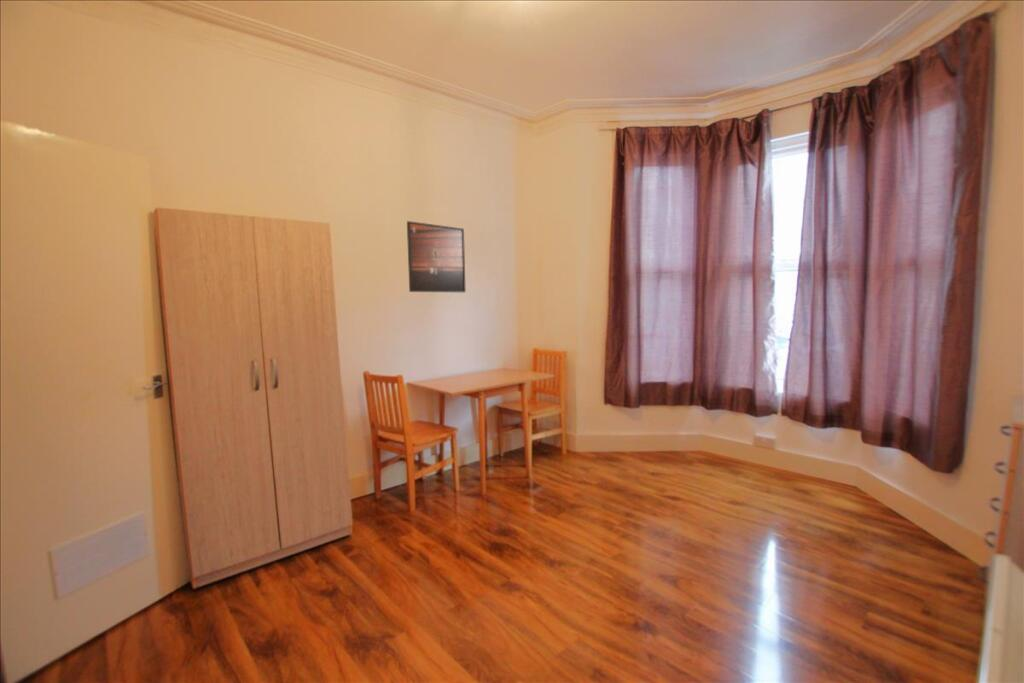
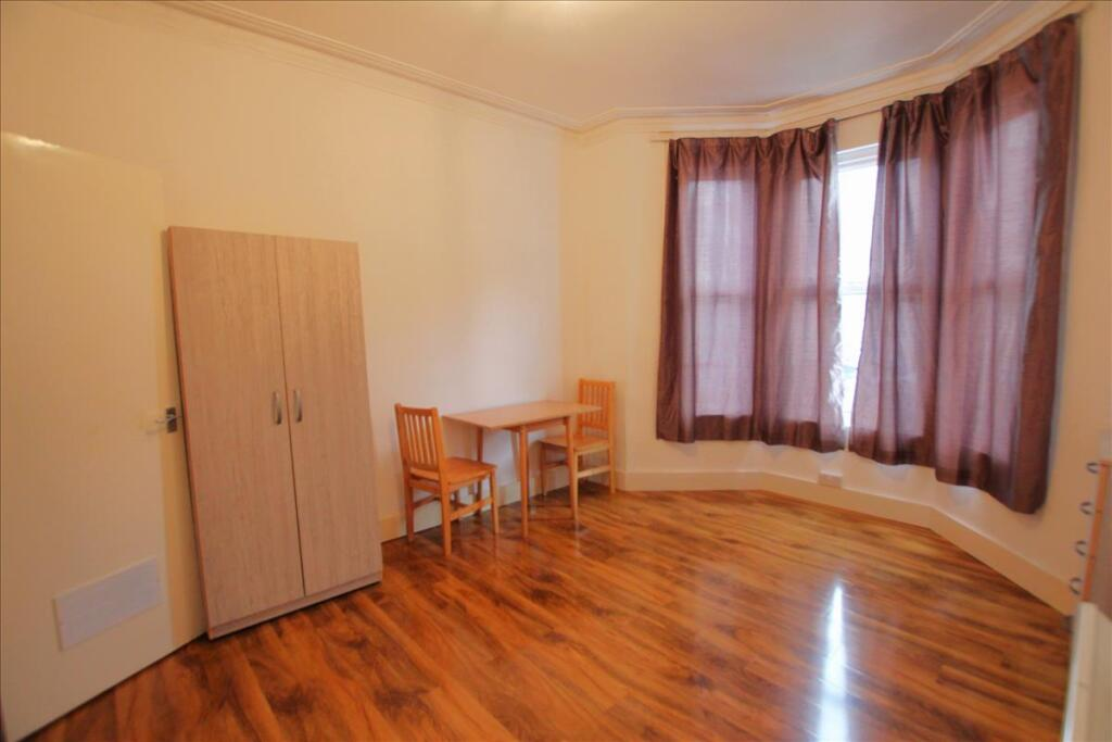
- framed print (437, 258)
